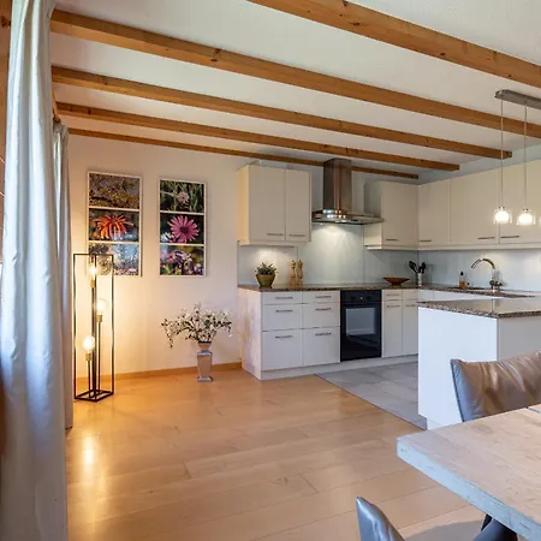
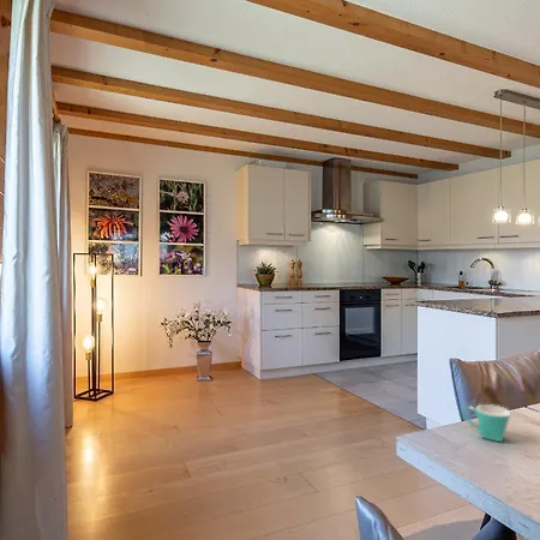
+ mug (485, 421)
